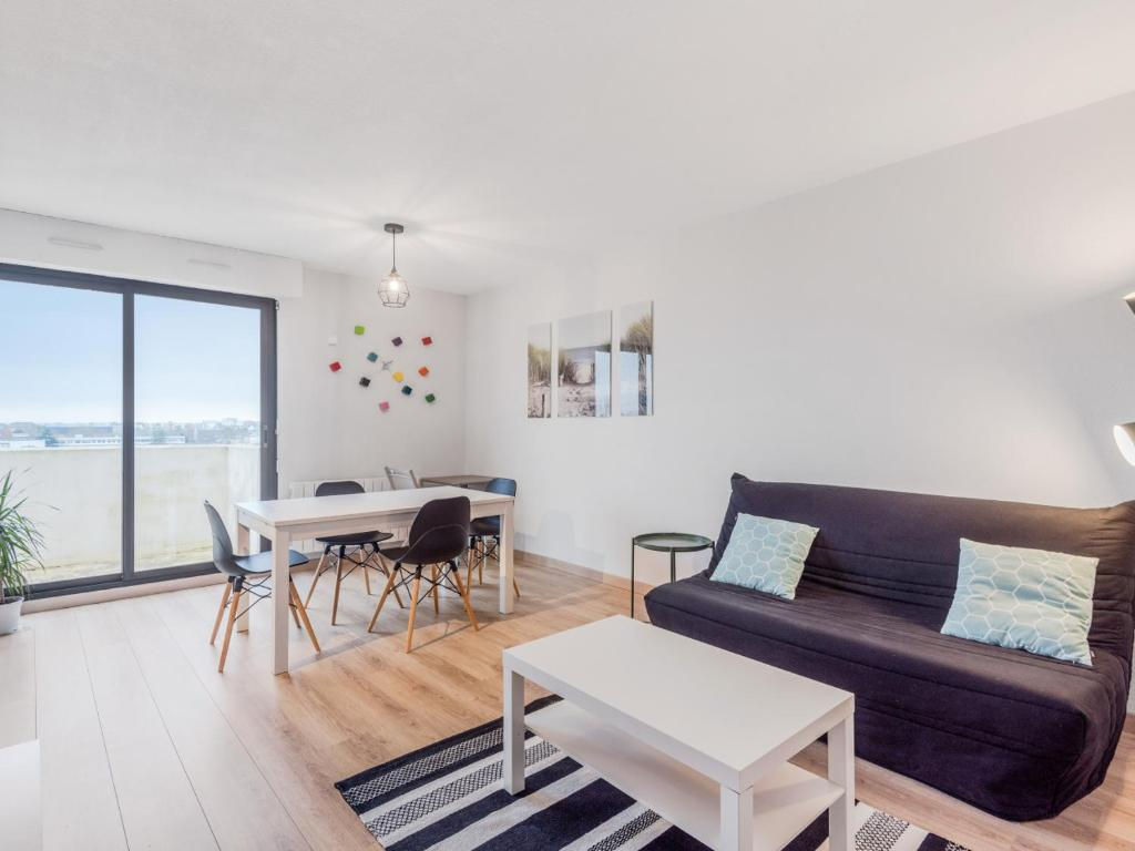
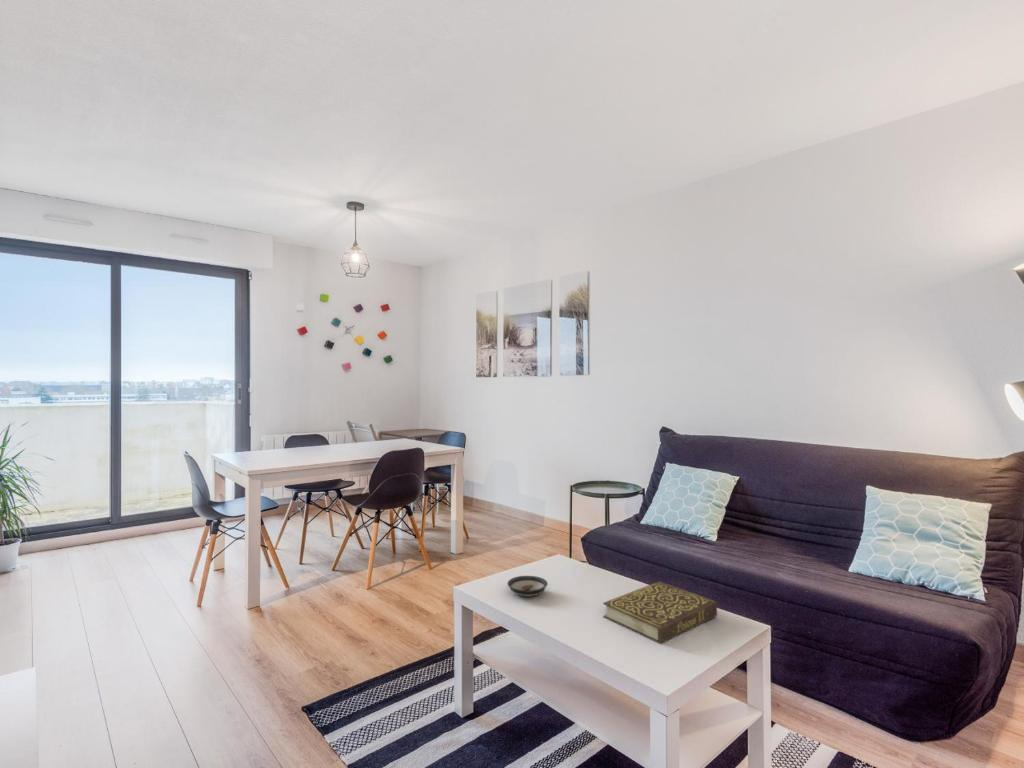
+ book (661, 608)
+ saucer (527, 587)
